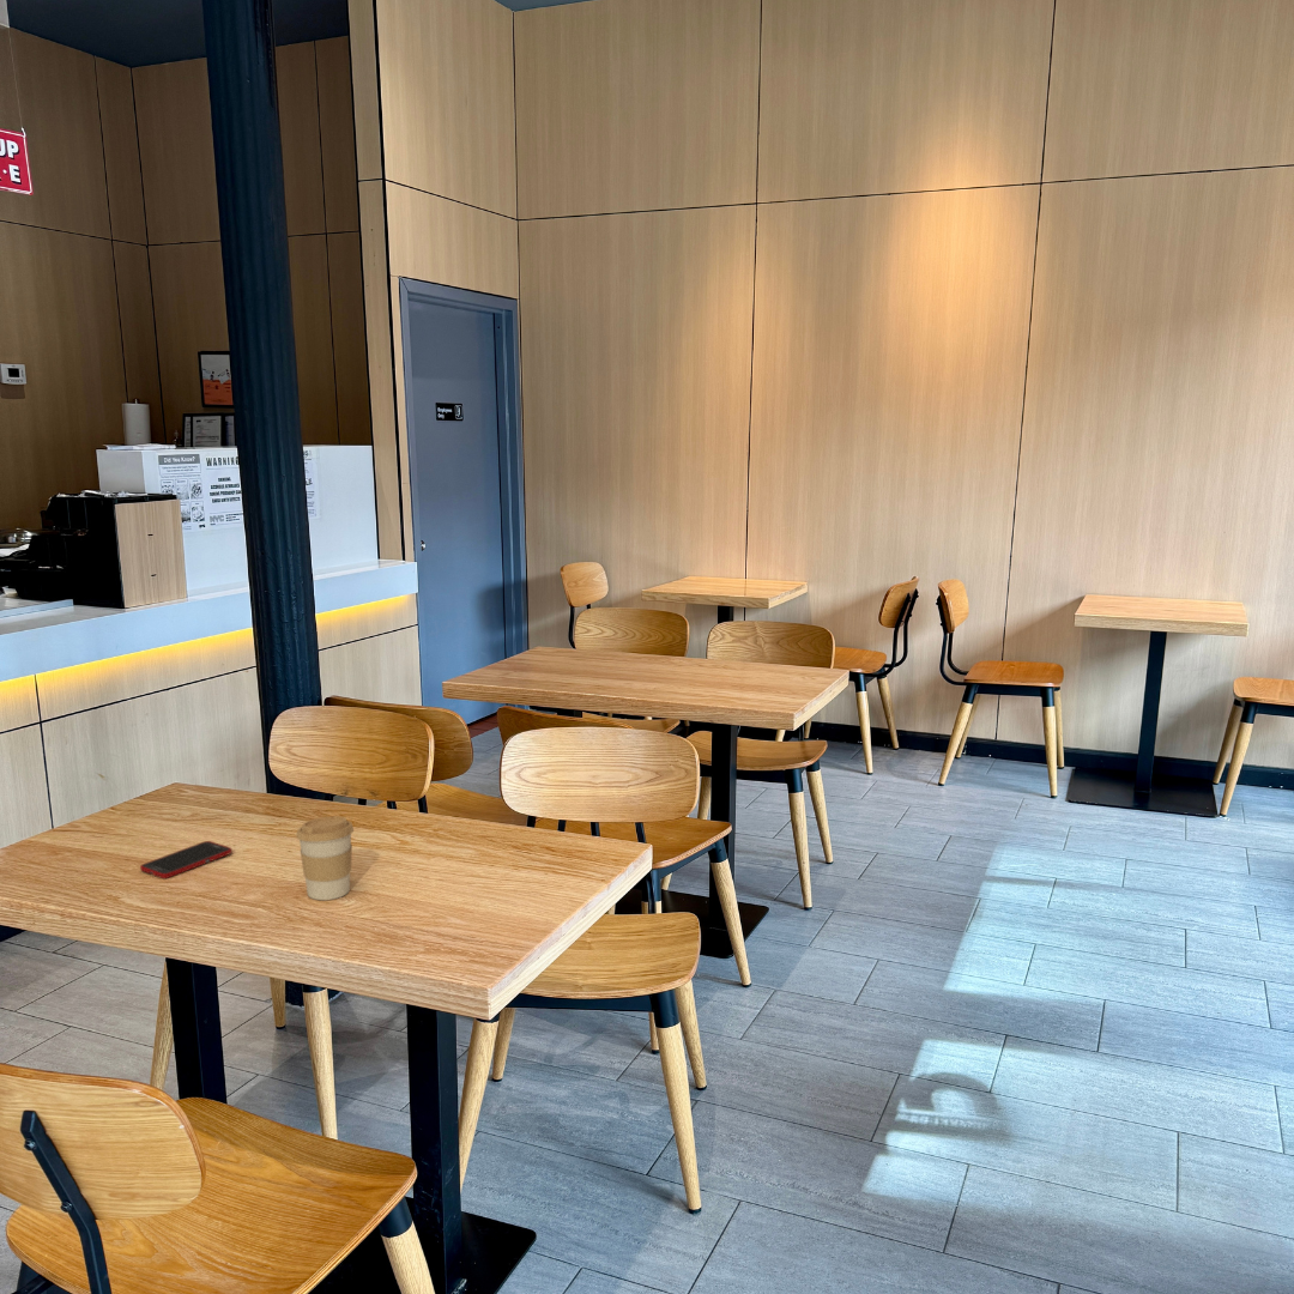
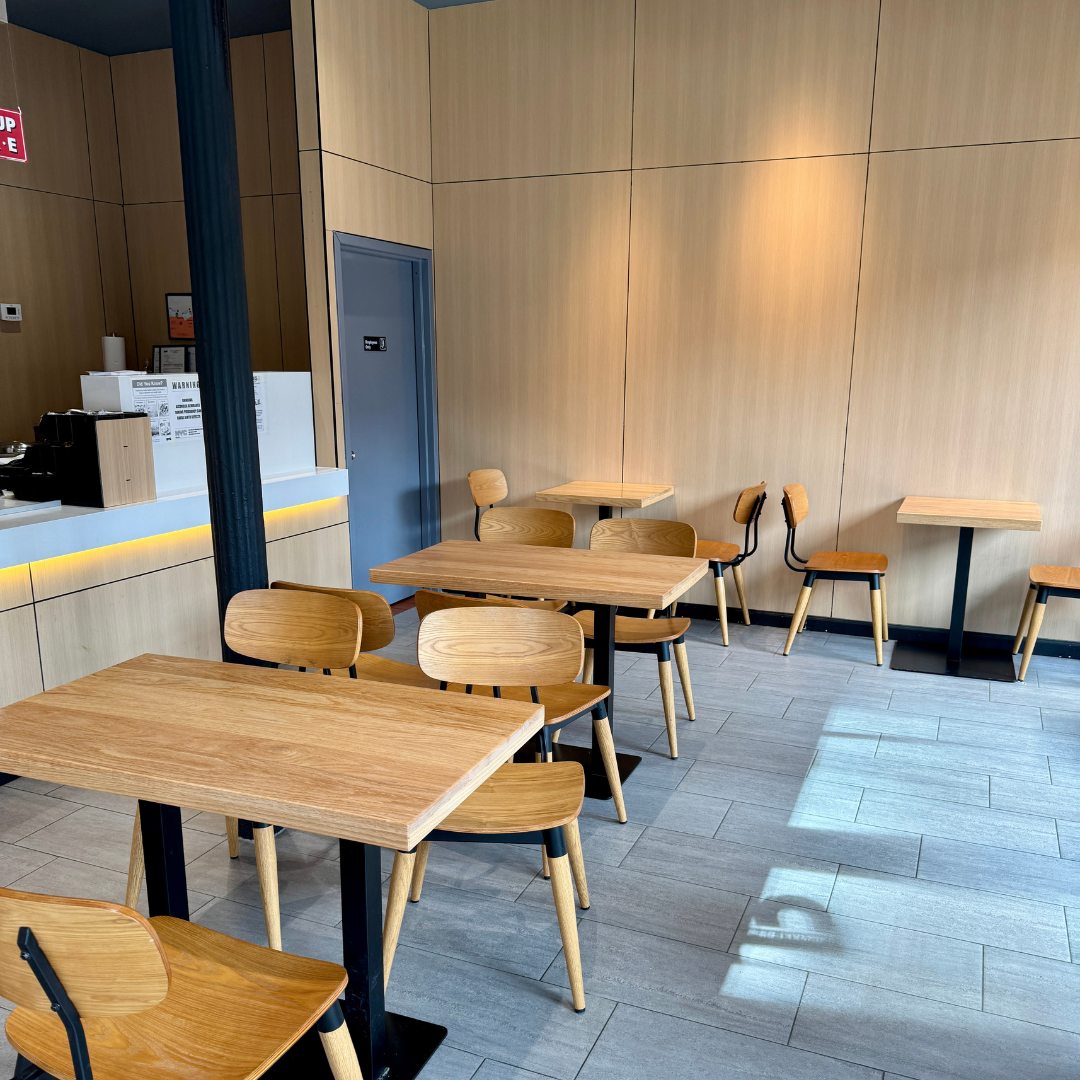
- coffee cup (326, 855)
- cell phone (187, 859)
